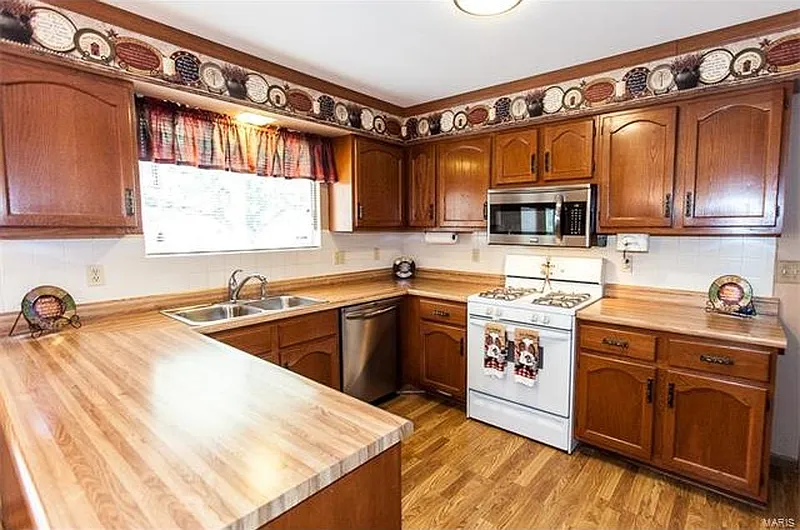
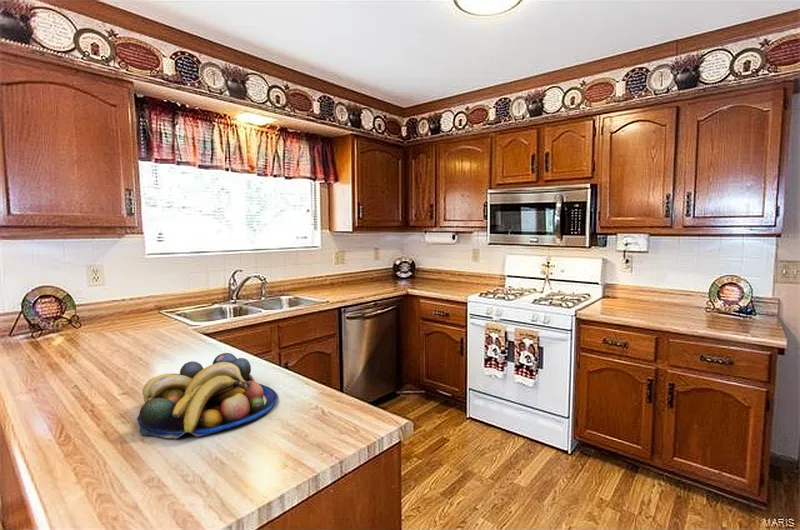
+ fruit bowl (211, 384)
